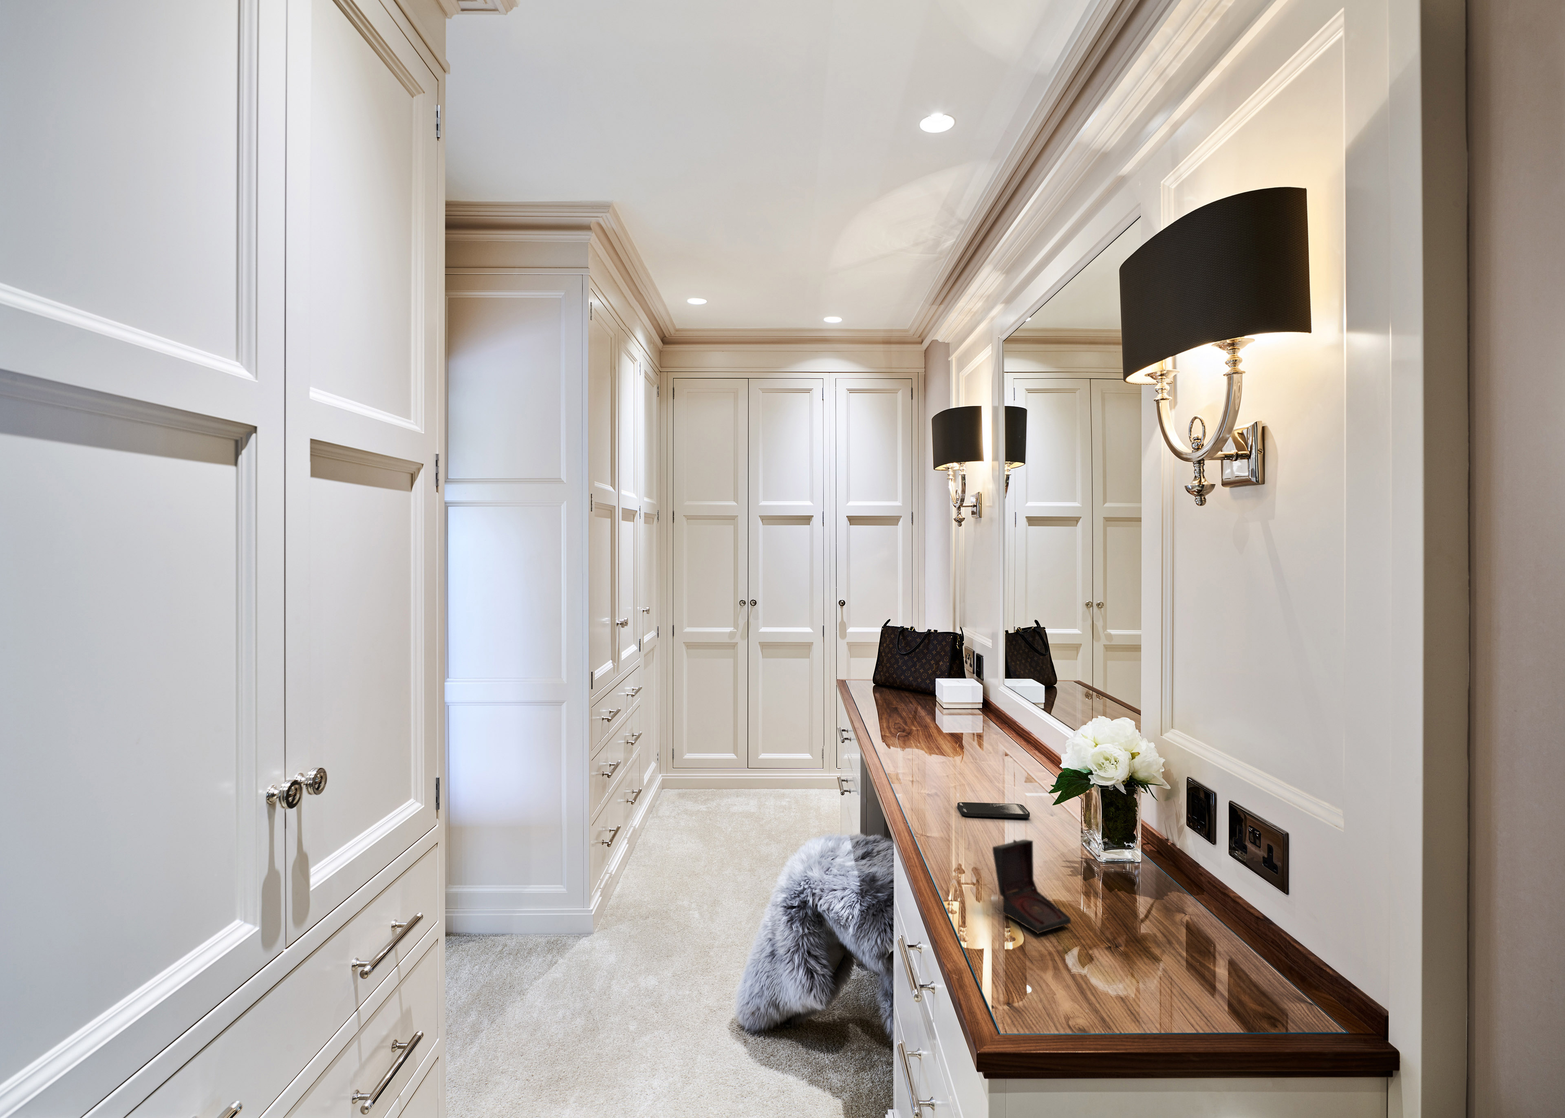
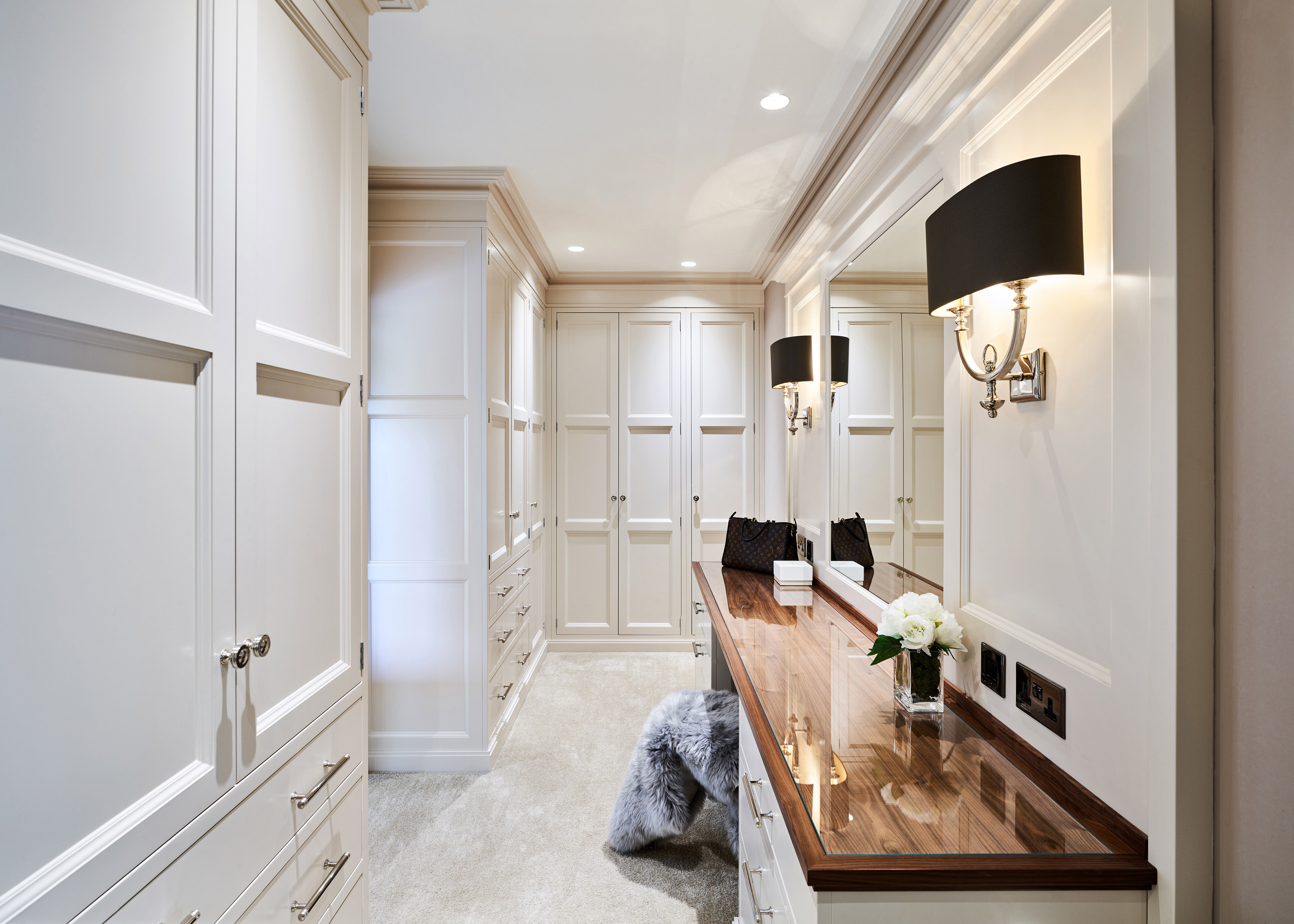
- jewelry box (1030, 882)
- smartphone (993, 809)
